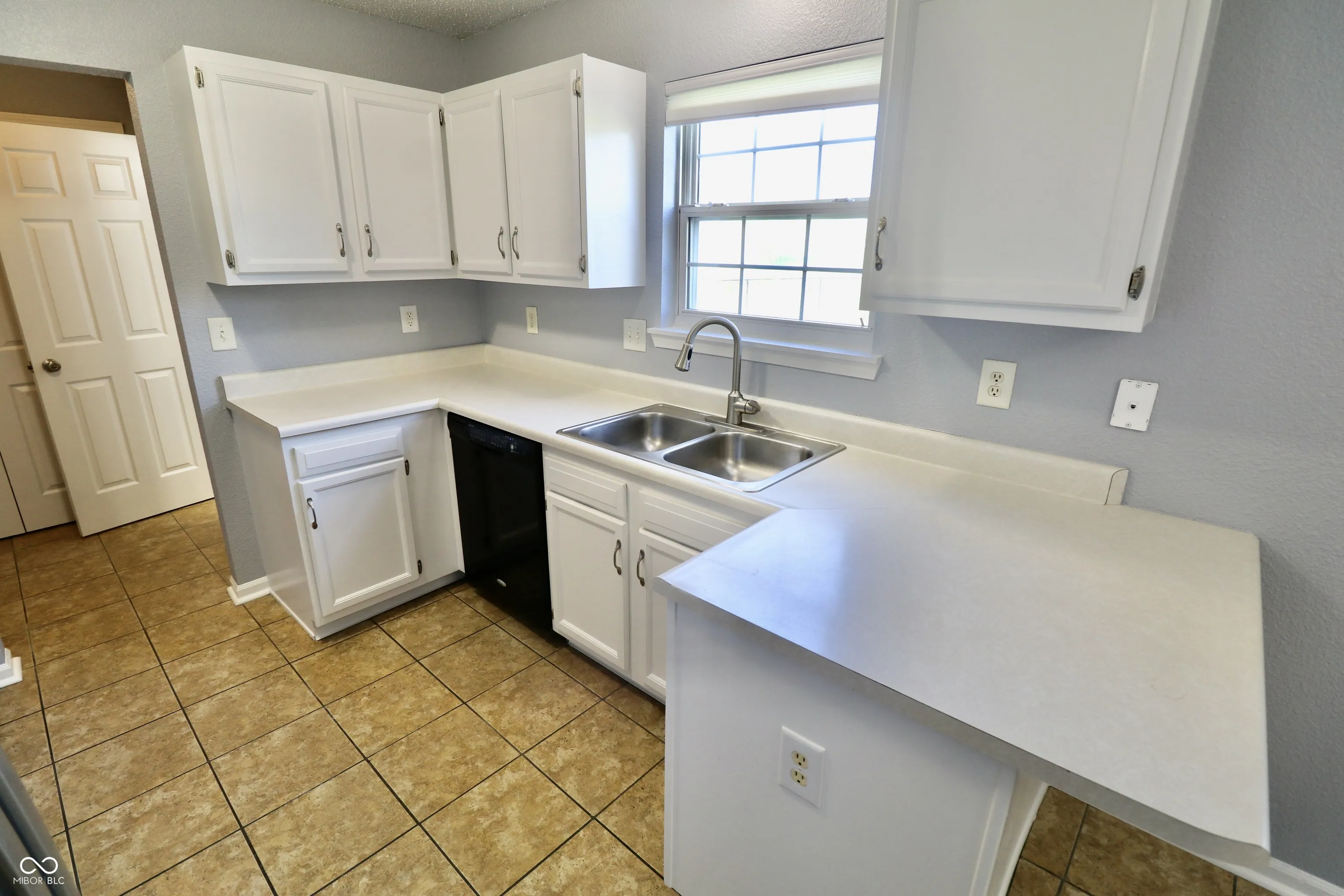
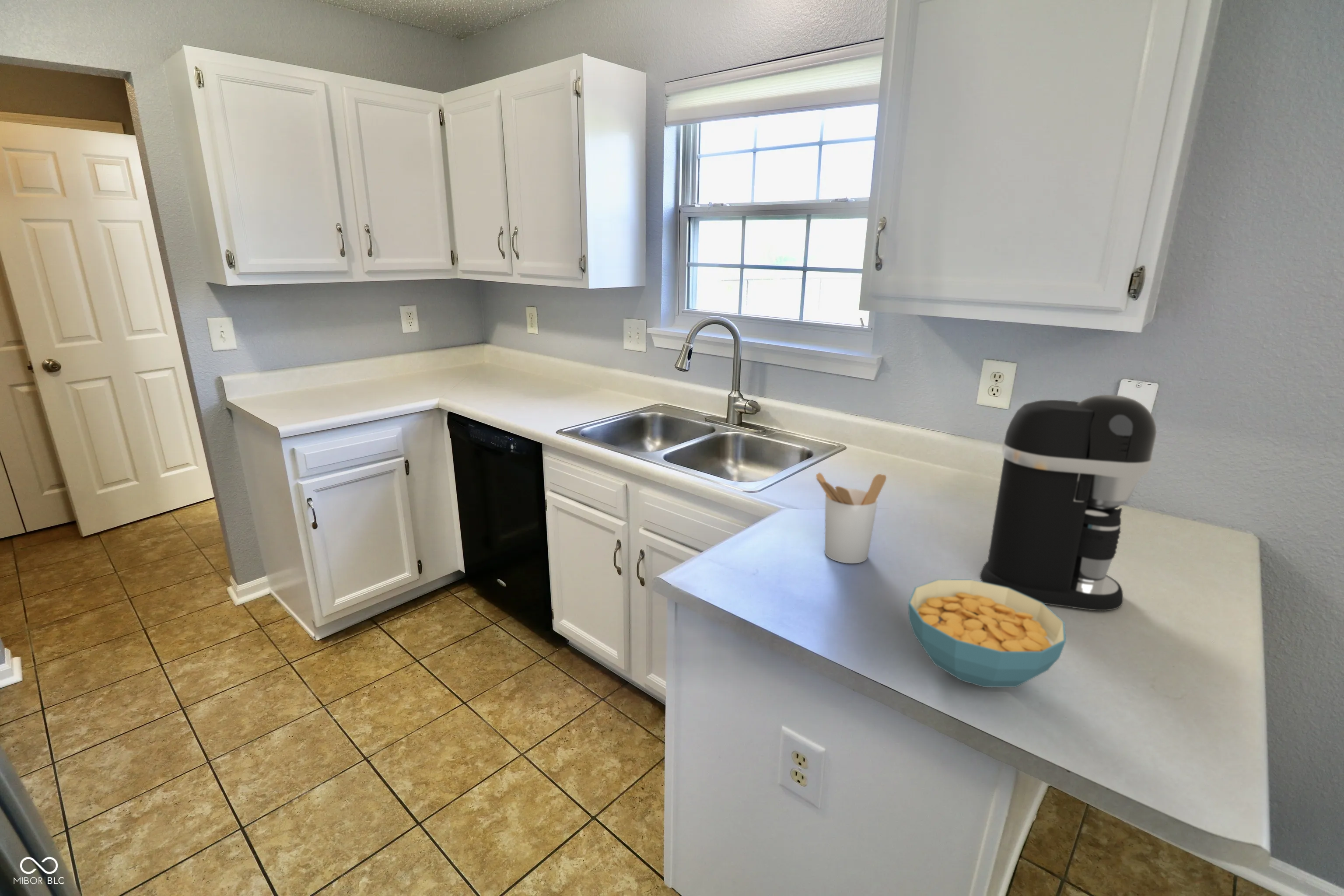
+ cereal bowl (980, 643)
+ coffee maker (1066, 495)
+ utensil holder (844, 515)
